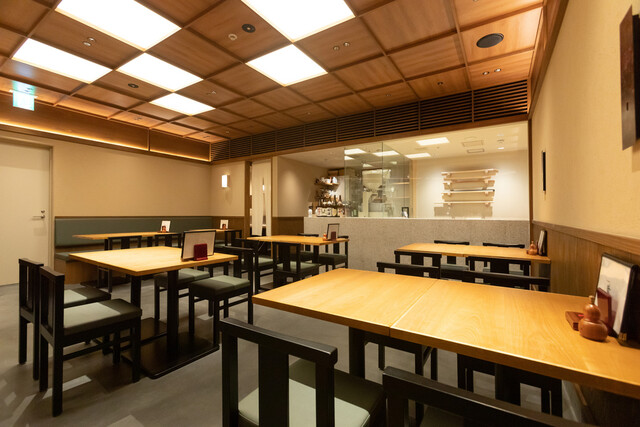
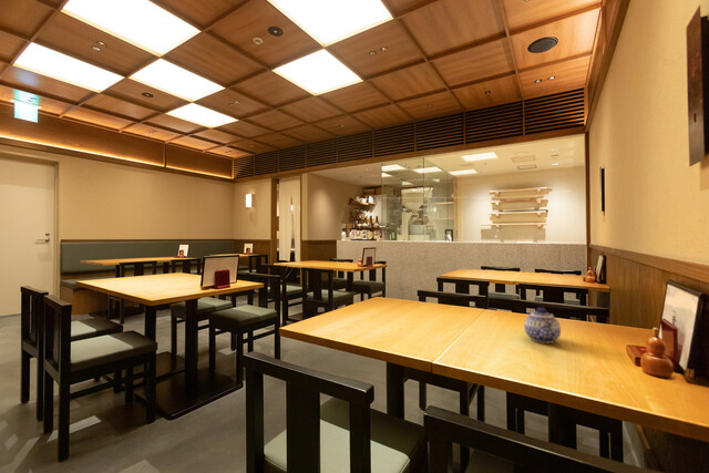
+ teapot (542, 323)
